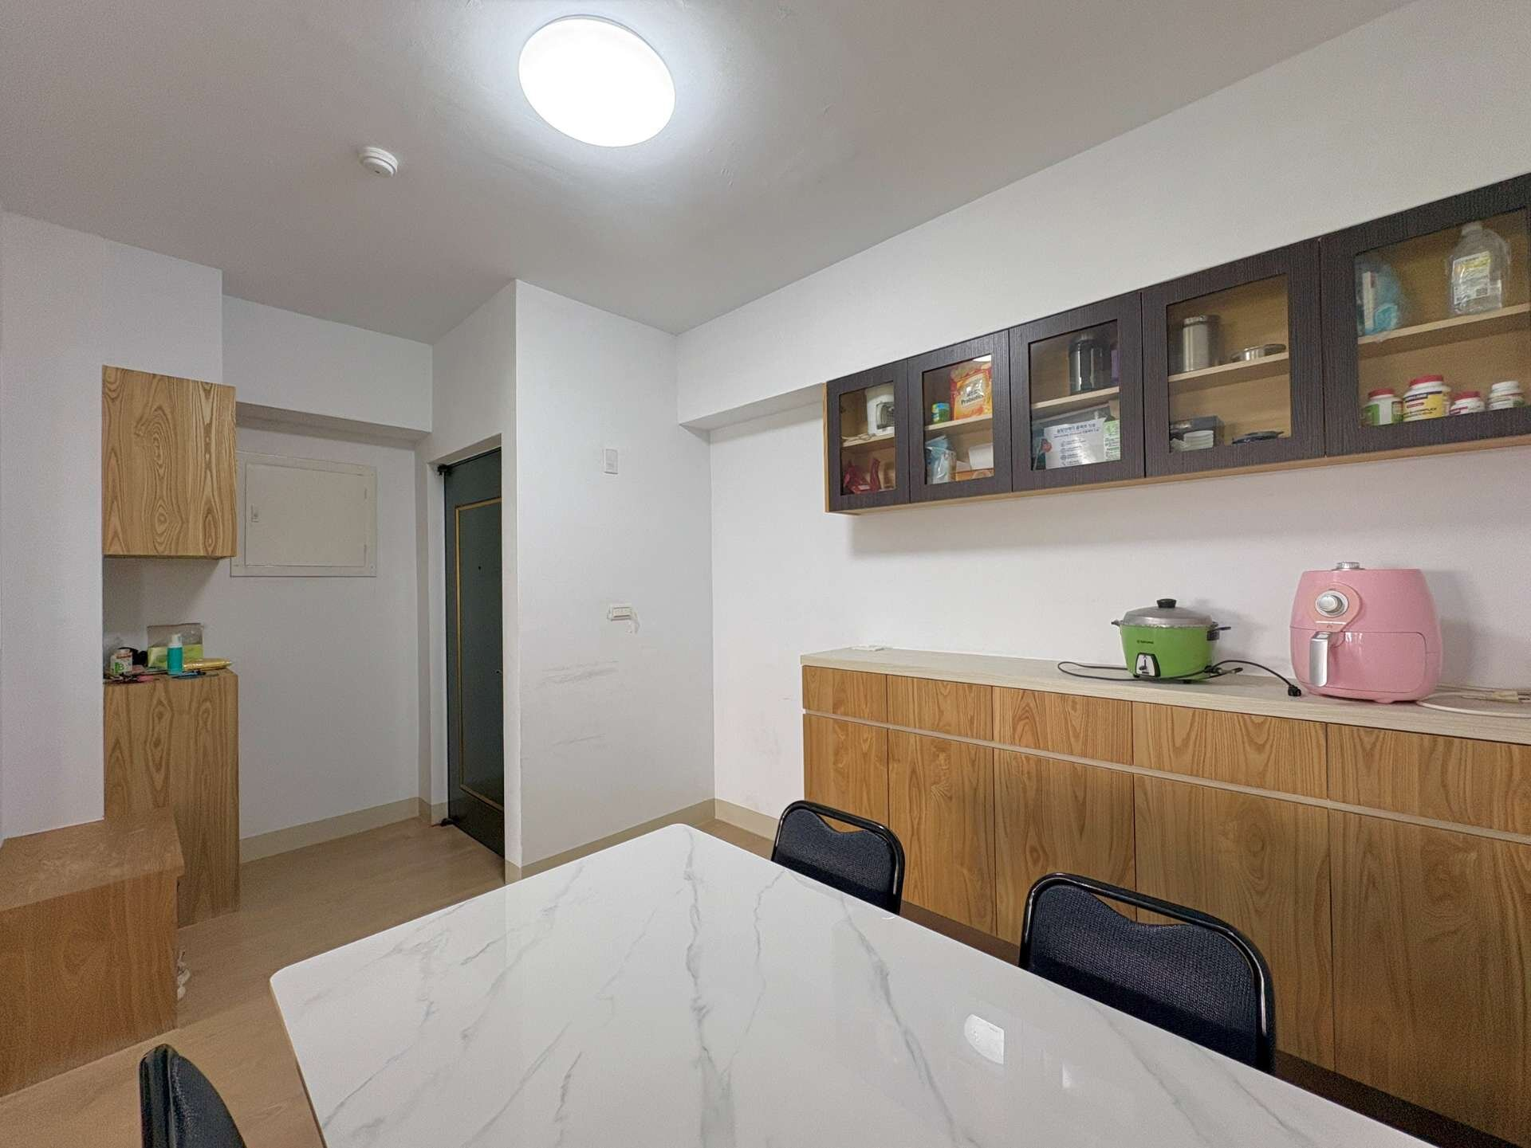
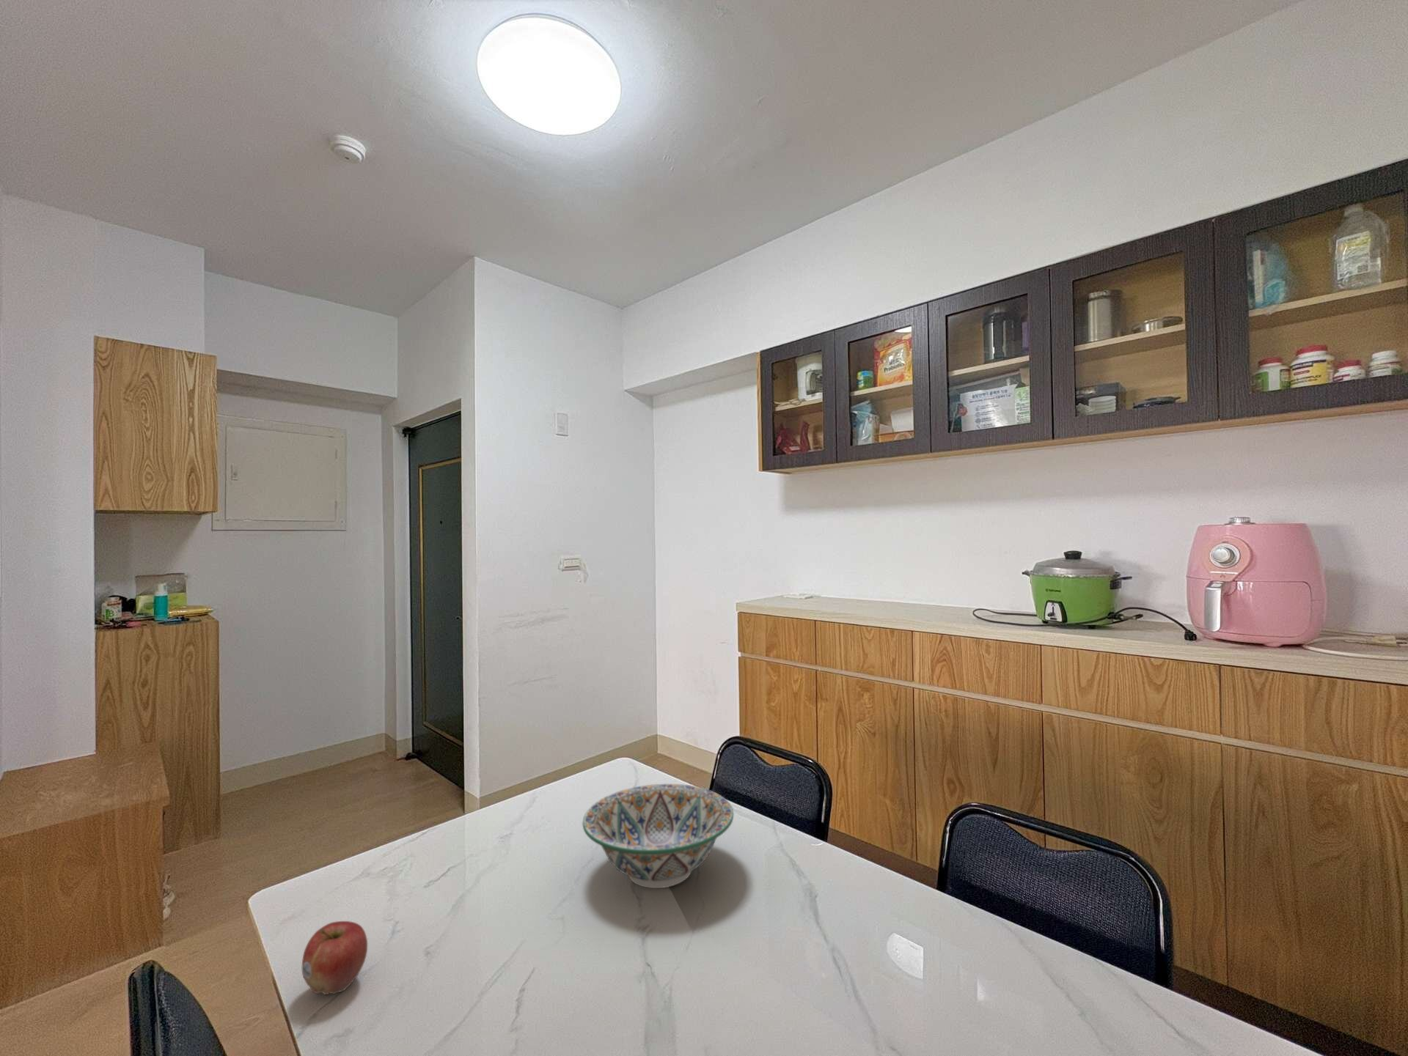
+ fruit (335, 955)
+ decorative bowl (659, 841)
